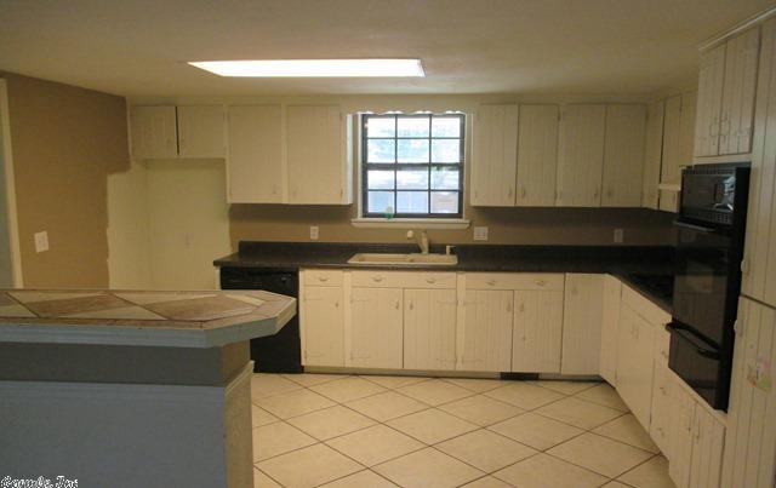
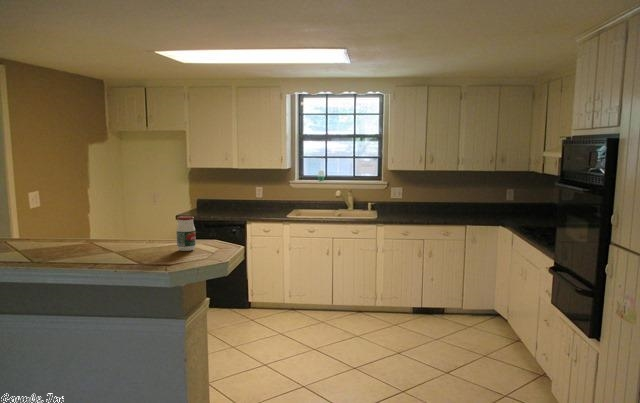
+ jar (186, 233)
